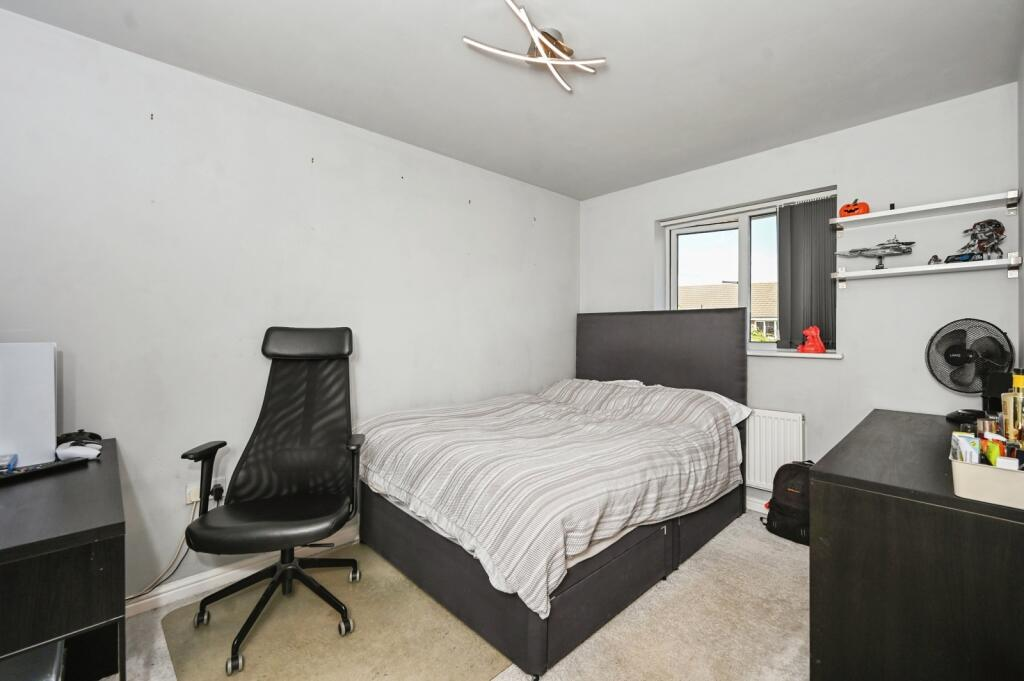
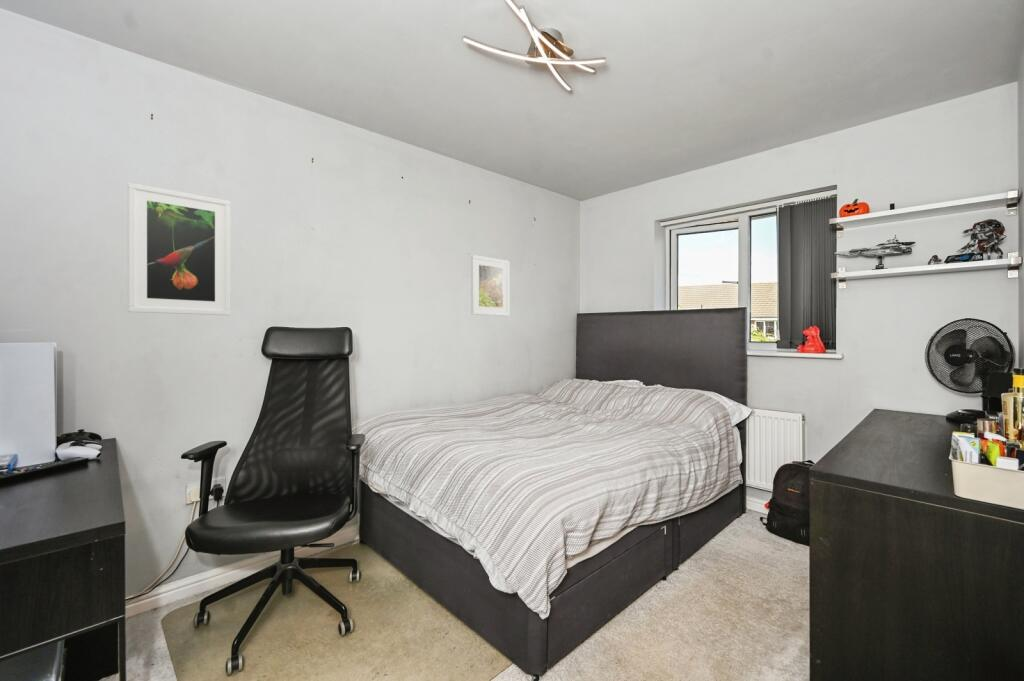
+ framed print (490, 286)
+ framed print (182, 253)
